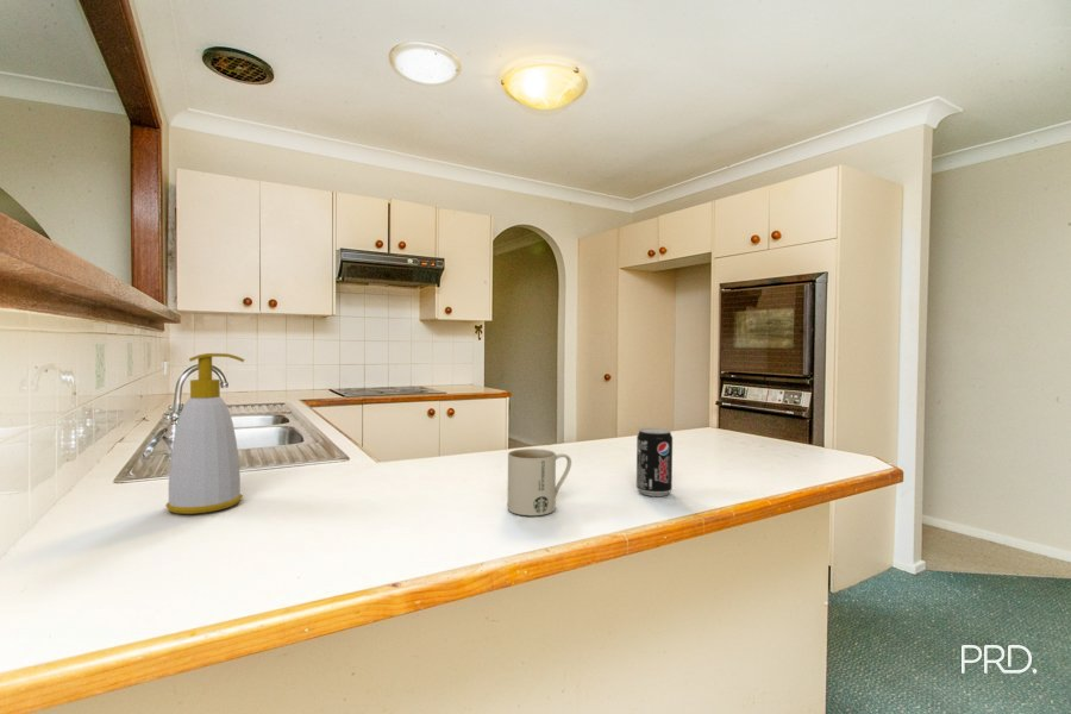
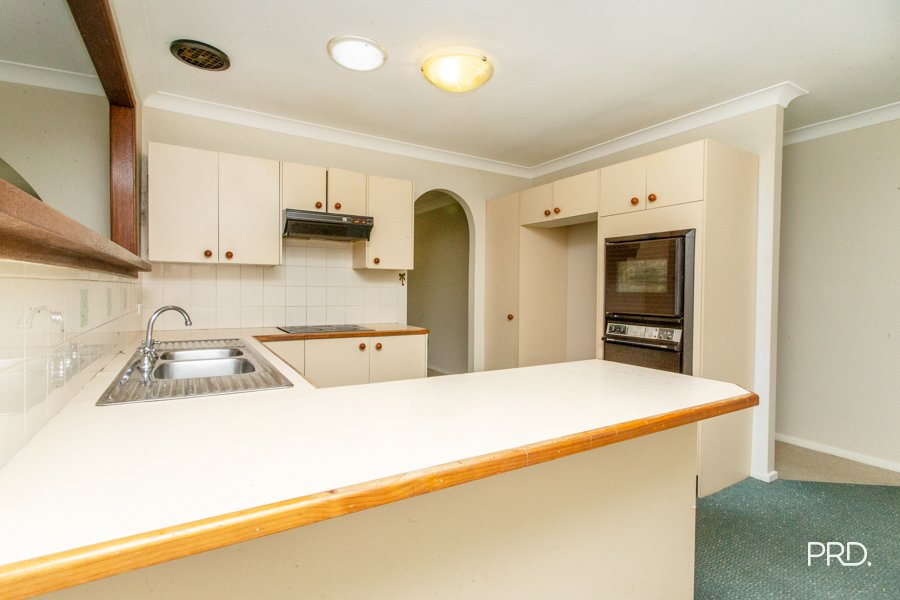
- mug (540, 480)
- soap bottle (206, 428)
- beverage can (653, 461)
